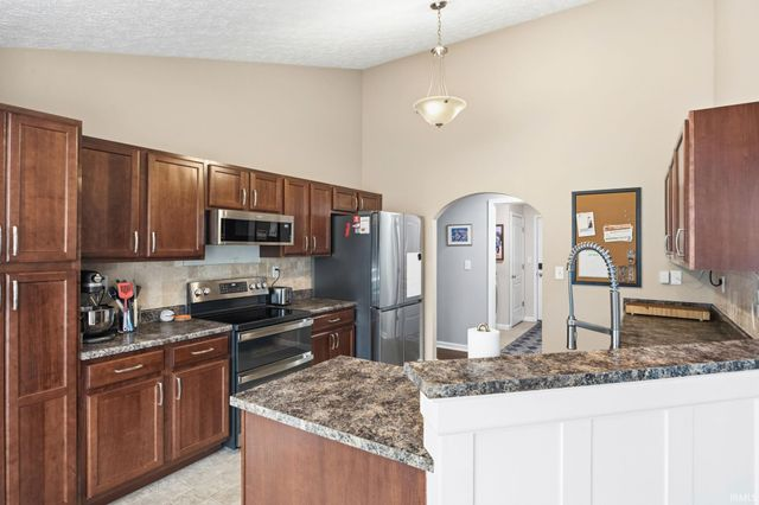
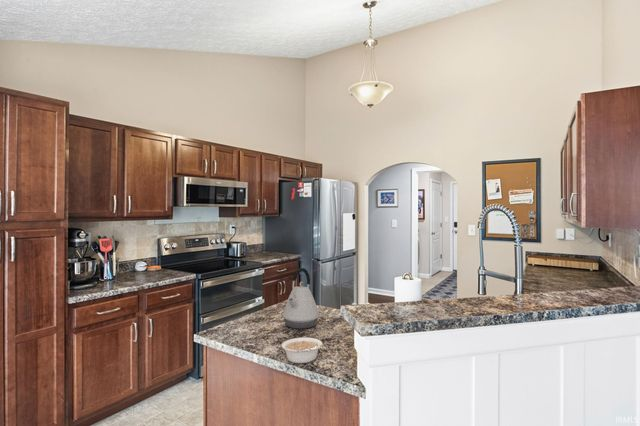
+ legume (303, 349)
+ kettle (300, 296)
